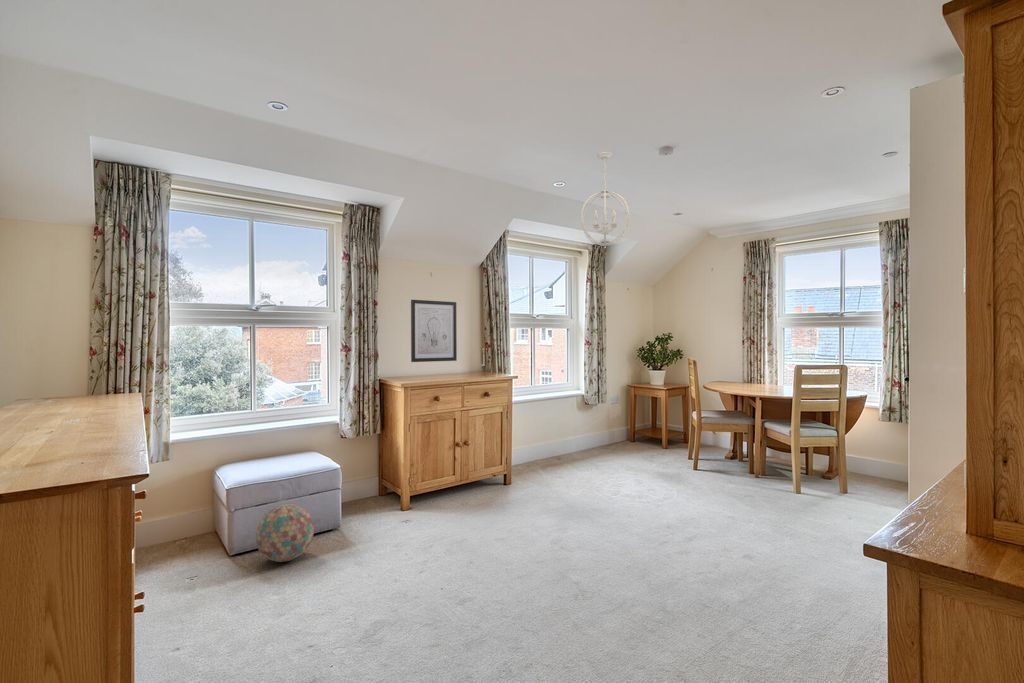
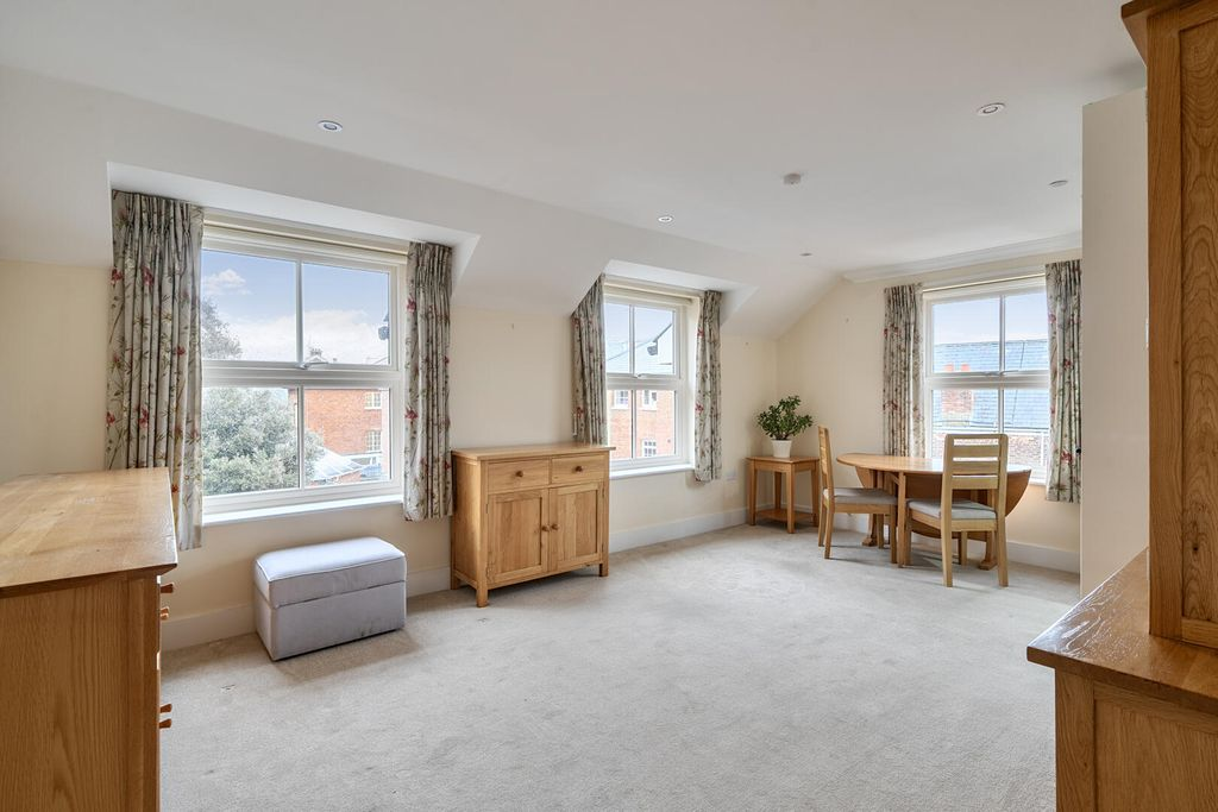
- decorative ball (285, 532)
- chandelier (604, 201)
- wall art (434, 331)
